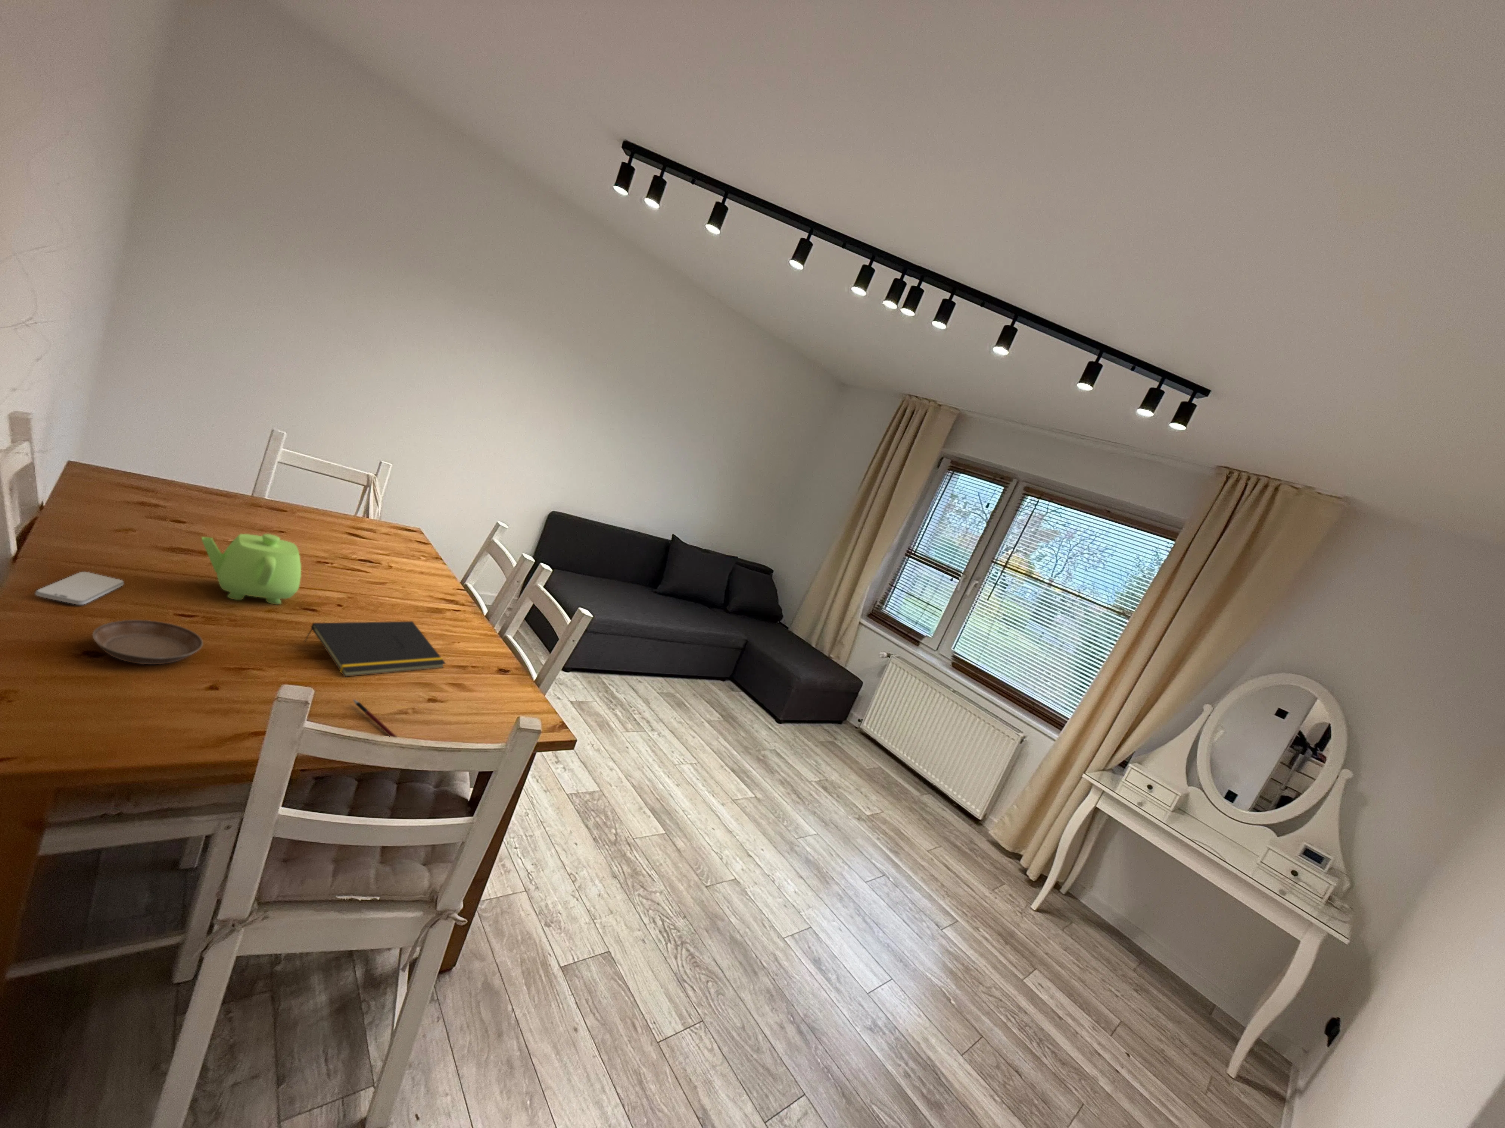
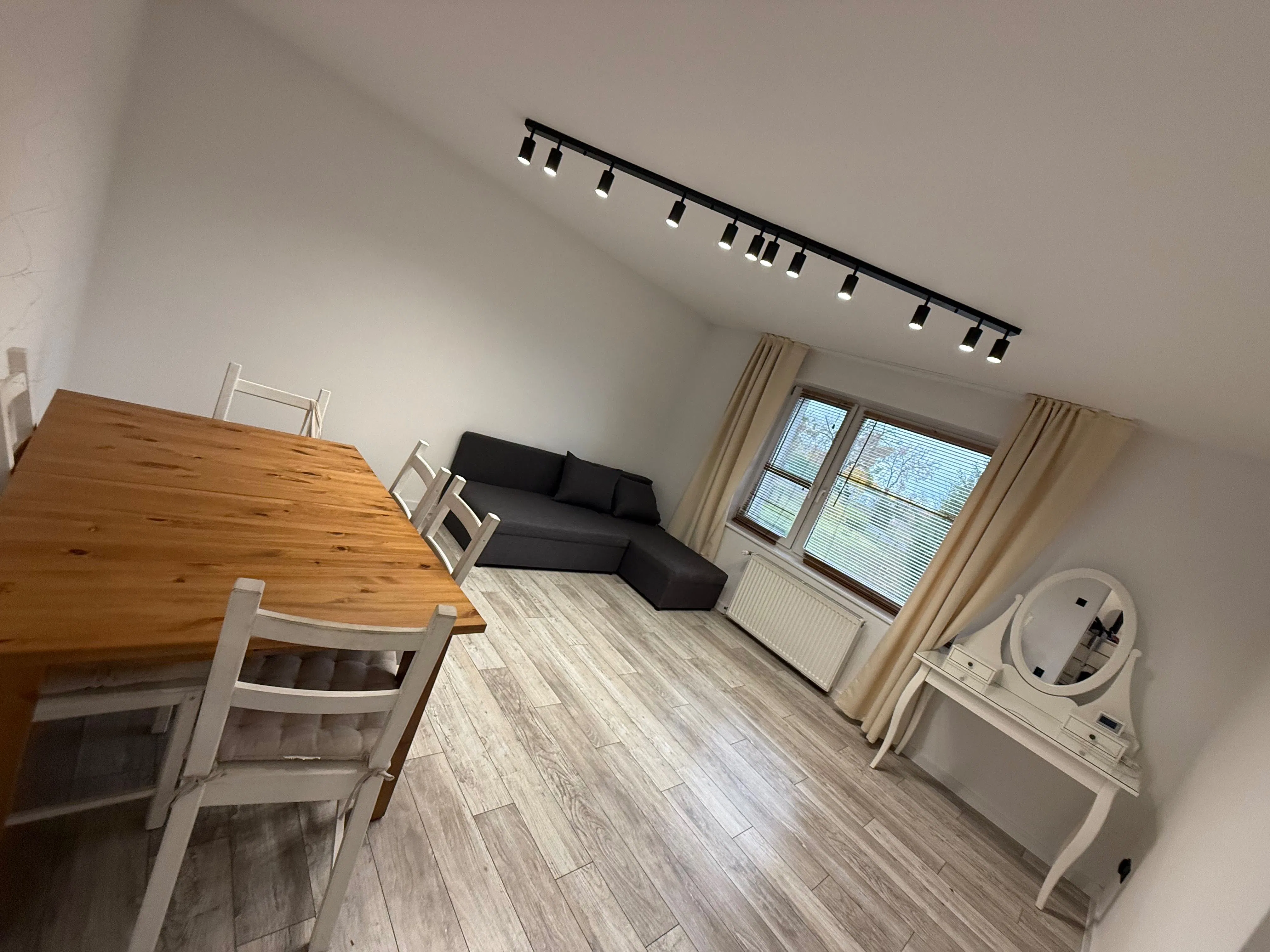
- smartphone (82, 588)
- pen (374, 719)
- notepad (382, 646)
- teapot (252, 566)
- saucer (148, 645)
